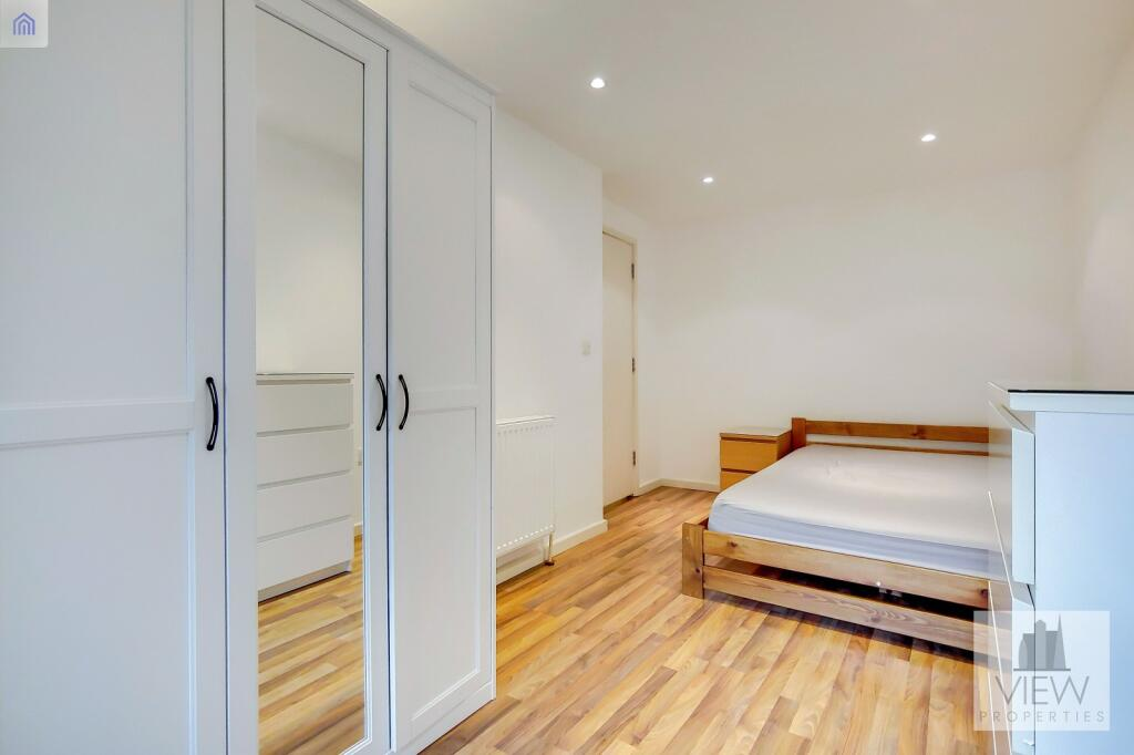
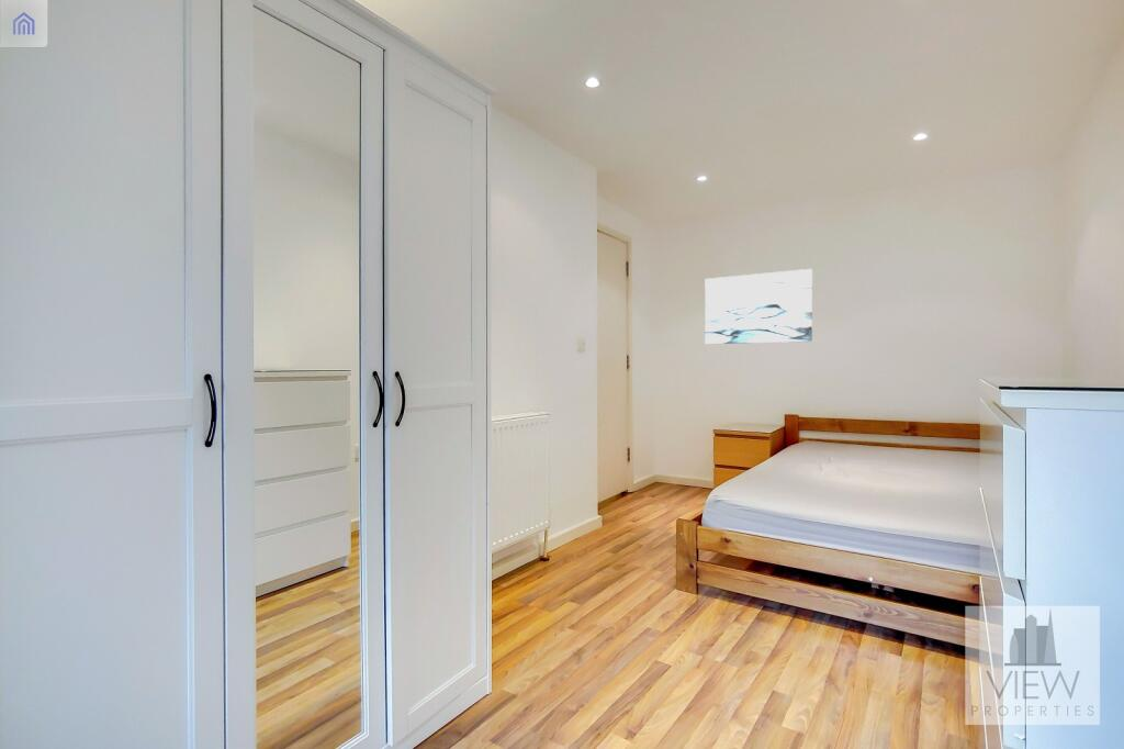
+ wall art (755, 308)
